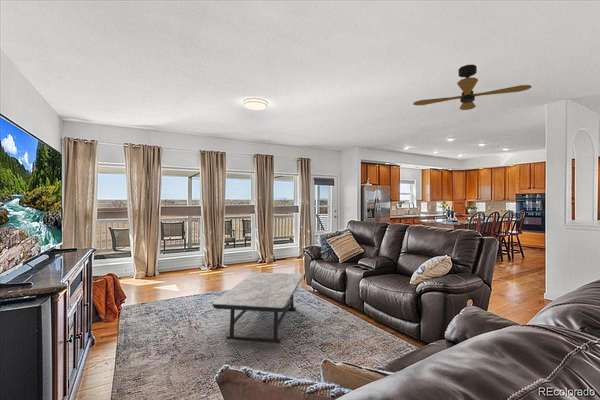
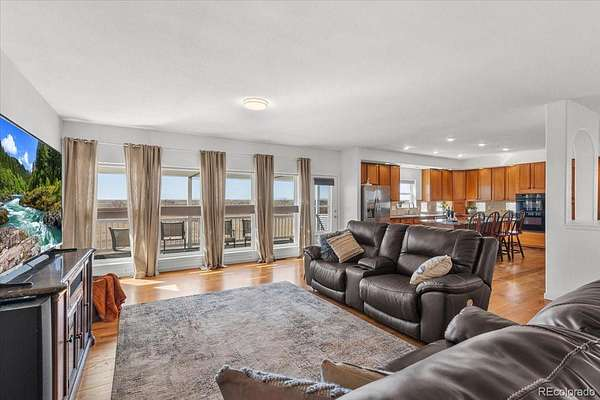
- ceiling fan (467, 84)
- coffee table (265, 304)
